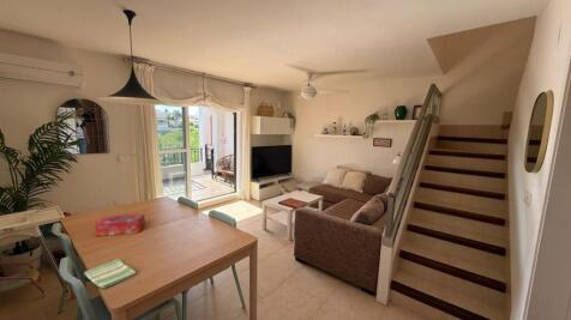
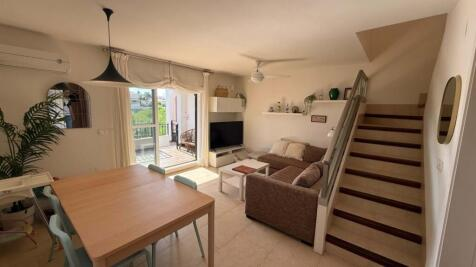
- dish towel (110, 272)
- tissue box (121, 224)
